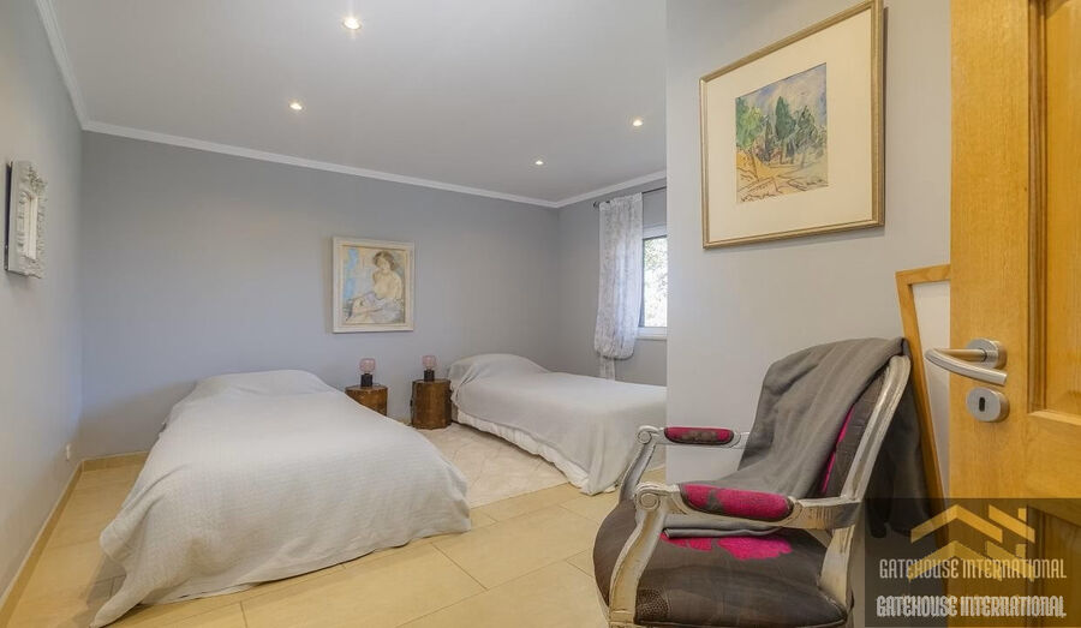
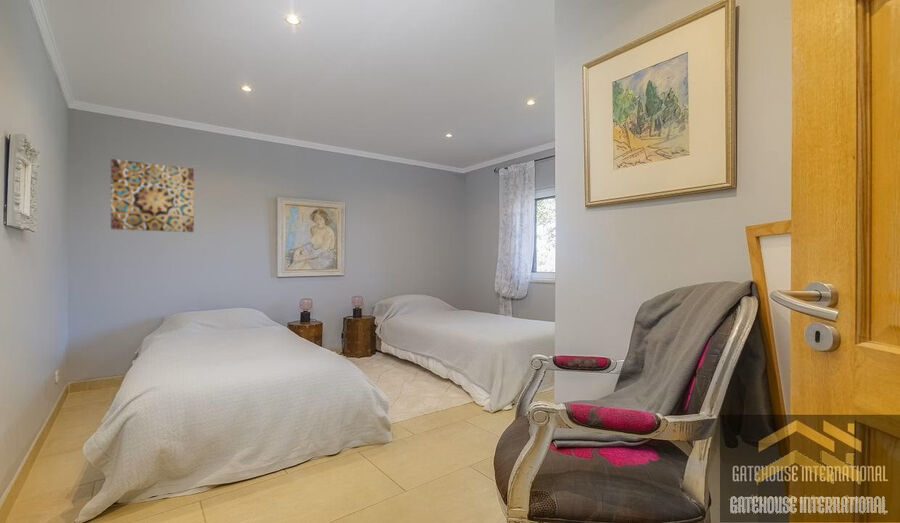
+ wall art (154, 197)
